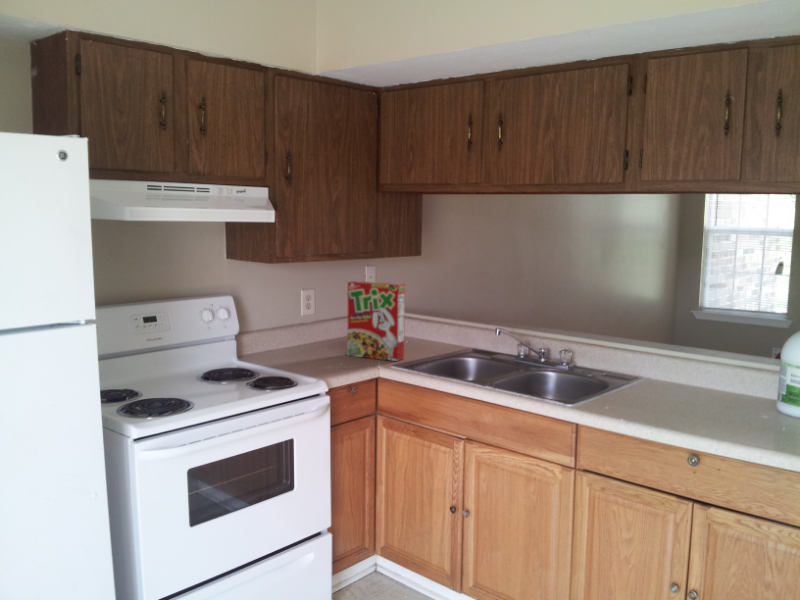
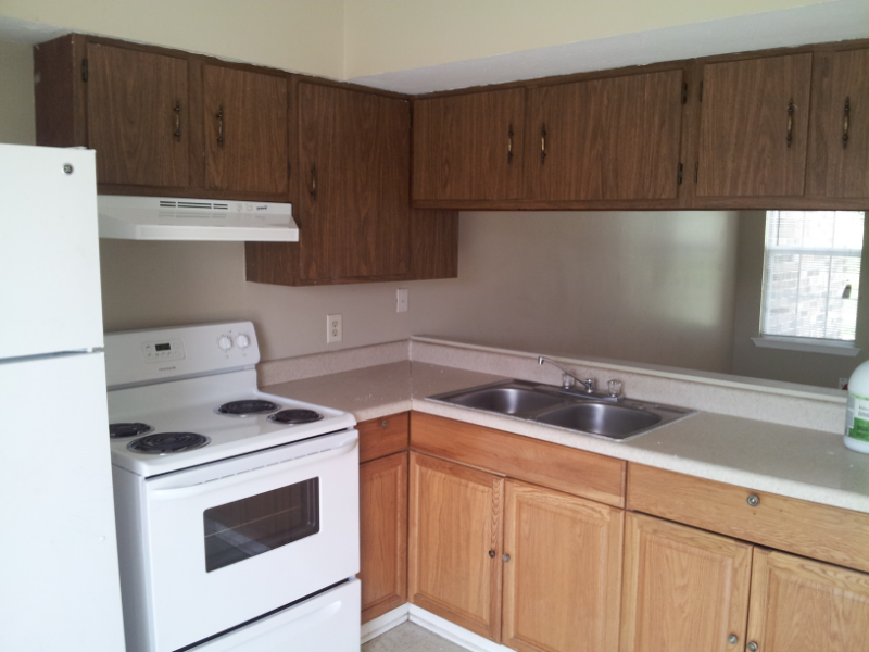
- cereal box (375, 320)
